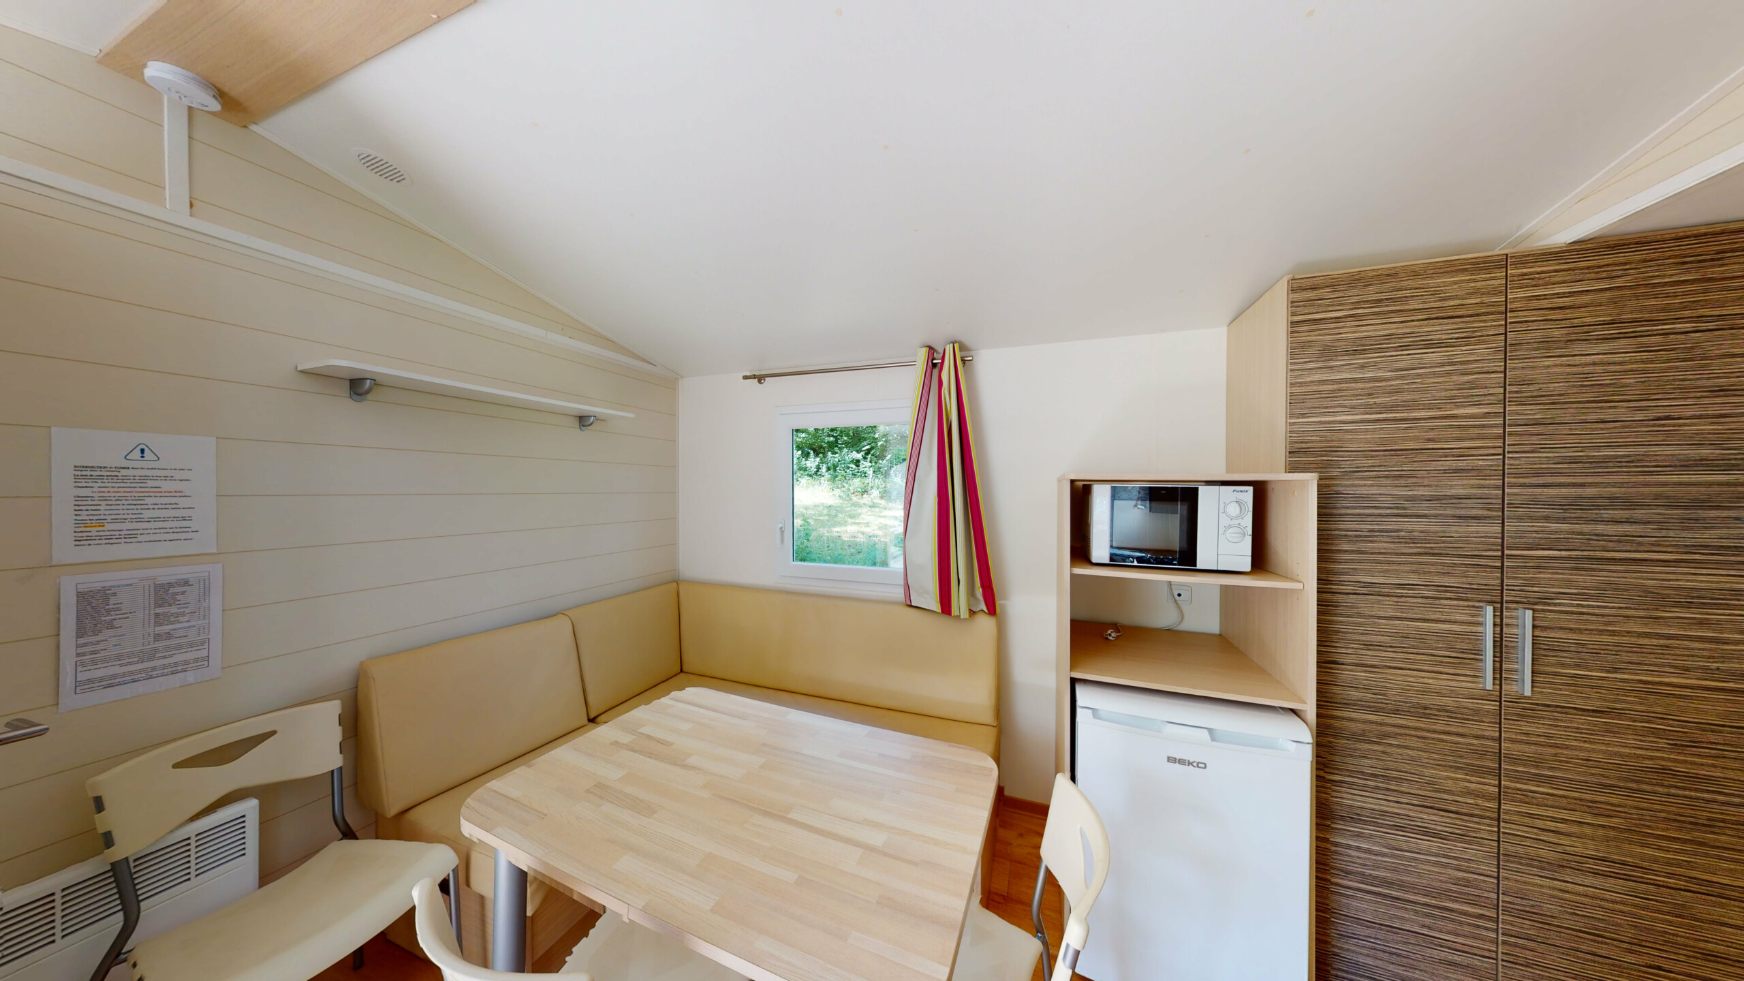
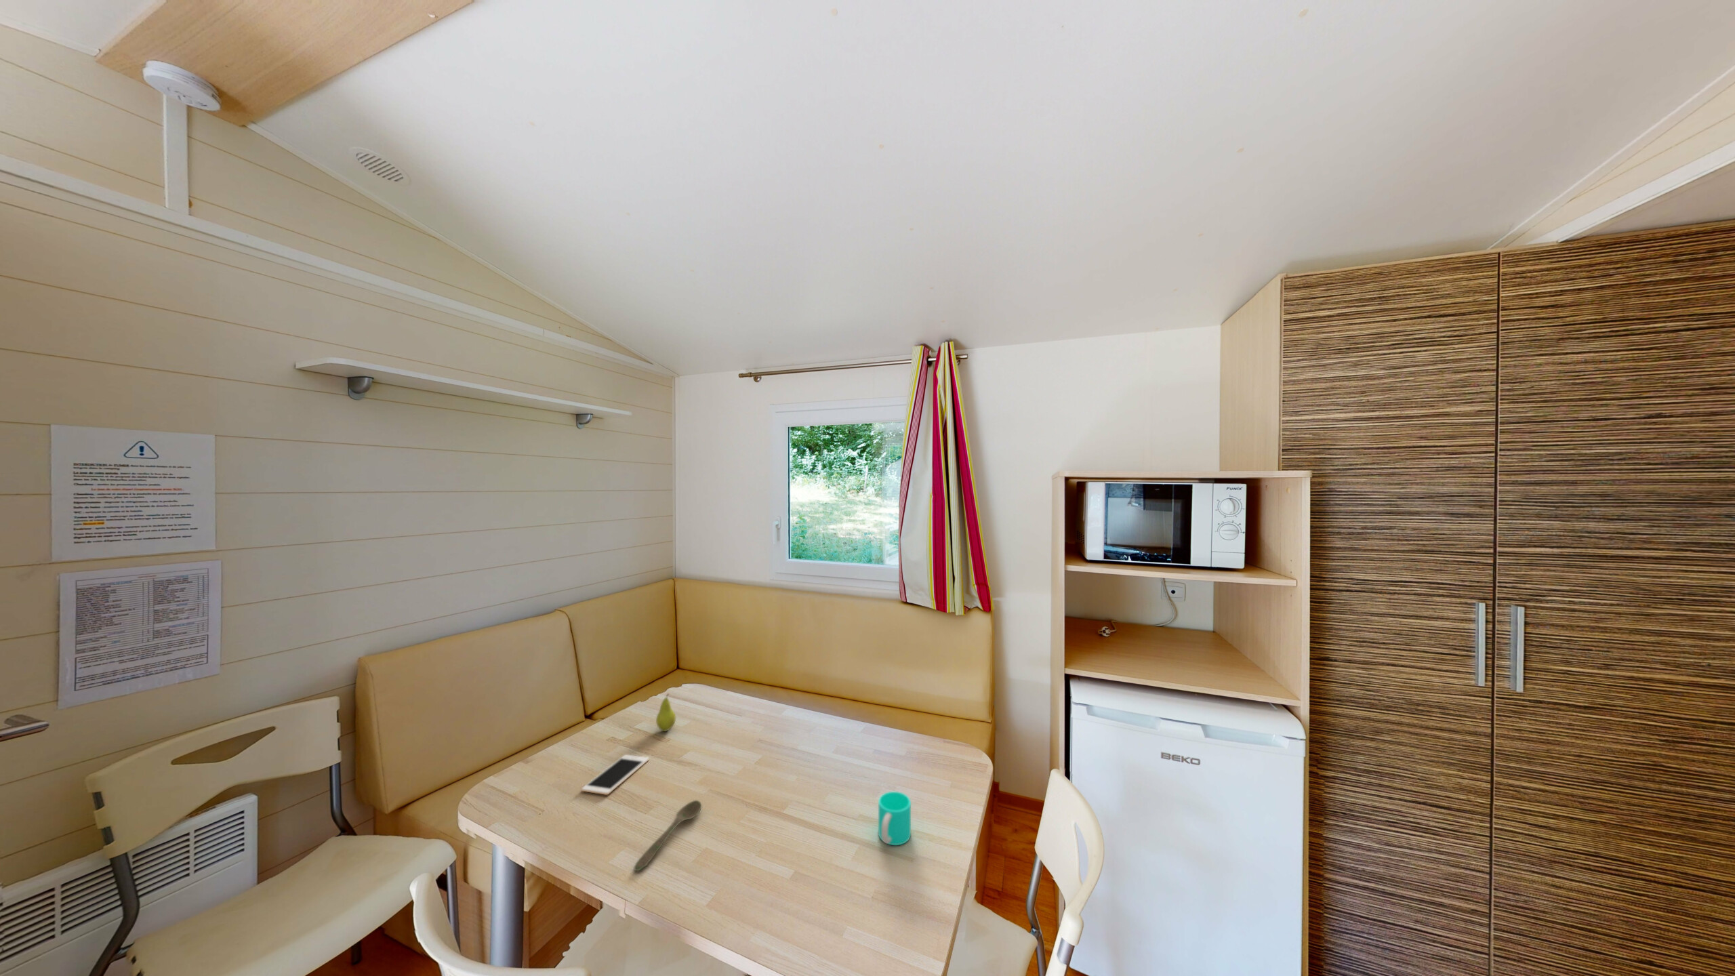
+ fruit (666, 710)
+ cell phone (617, 773)
+ cup (891, 821)
+ spoon (668, 832)
